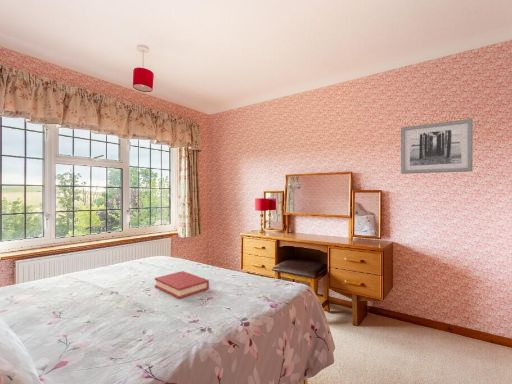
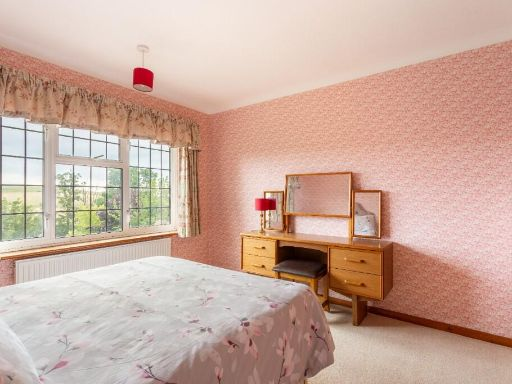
- hardback book (181, 283)
- wall art (434, 148)
